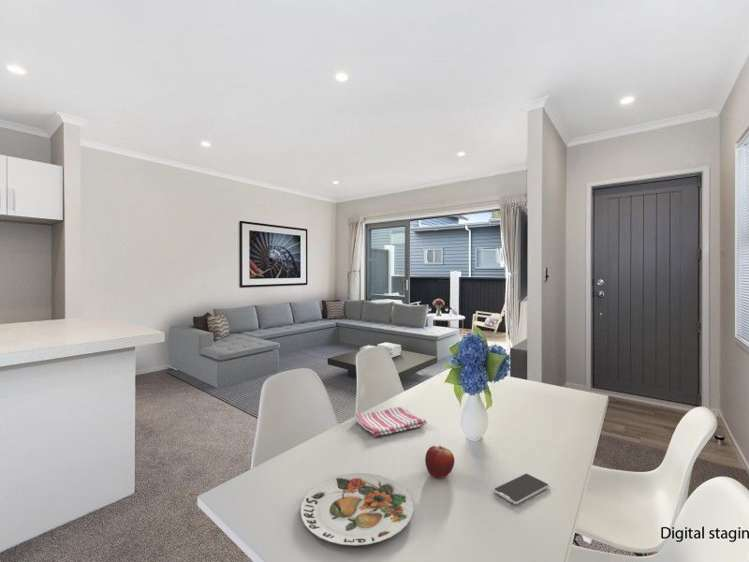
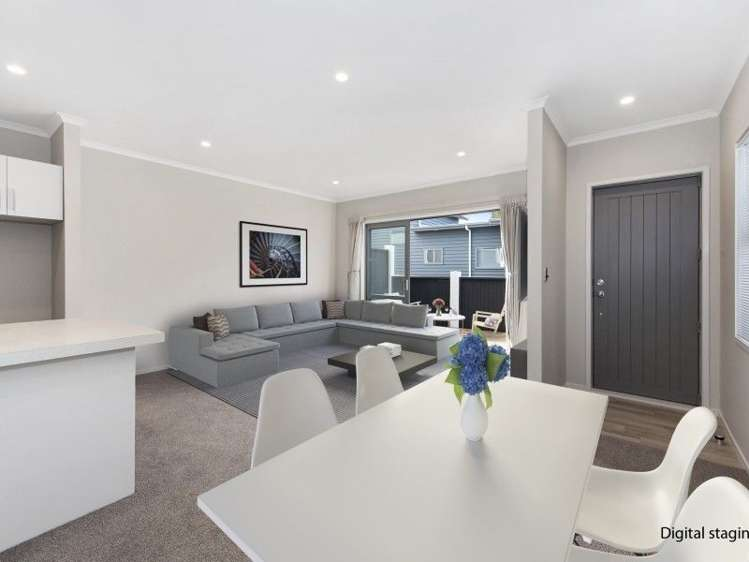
- dish towel (390, 419)
- plate (357, 505)
- smartphone (521, 487)
- fruit (439, 460)
